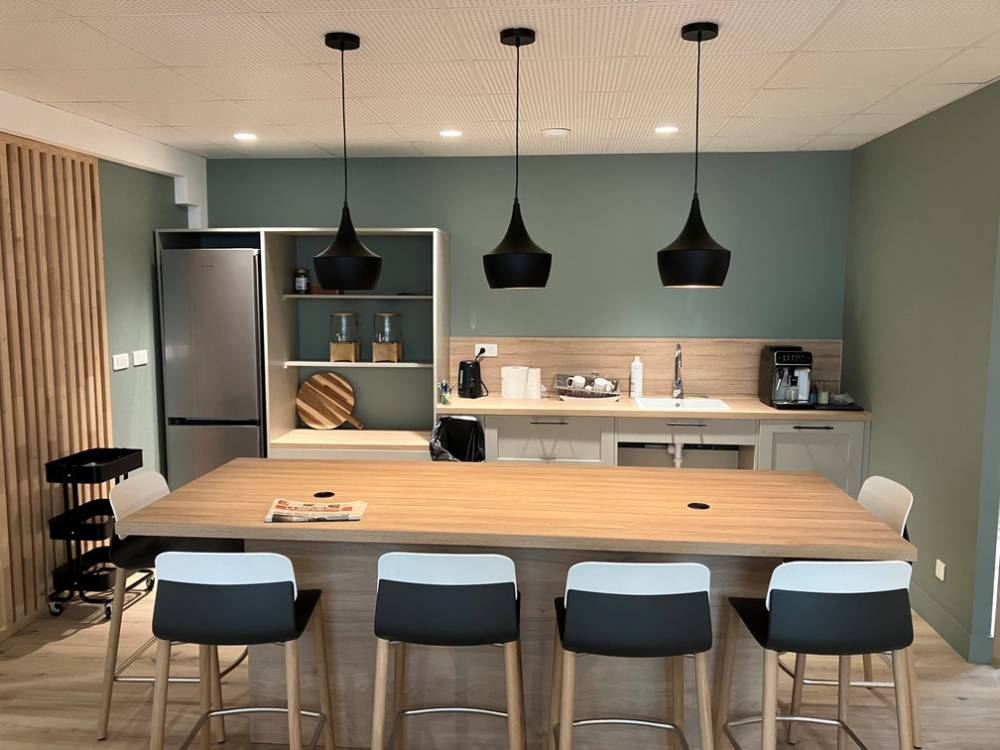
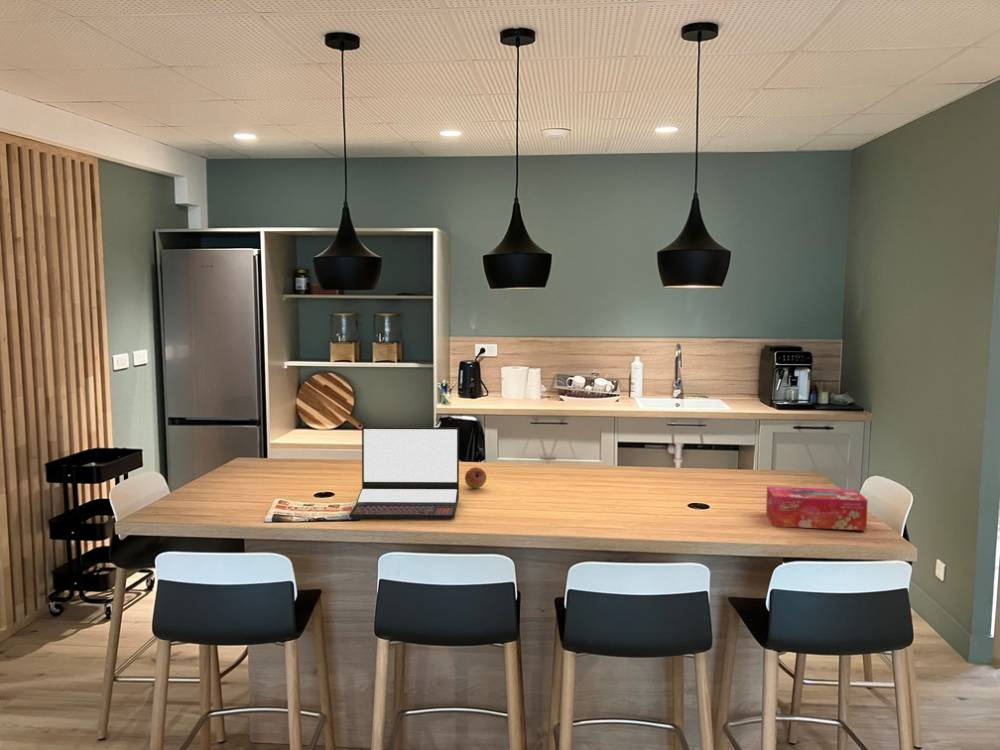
+ laptop (406, 471)
+ tissue box (814, 507)
+ fruit (475, 477)
